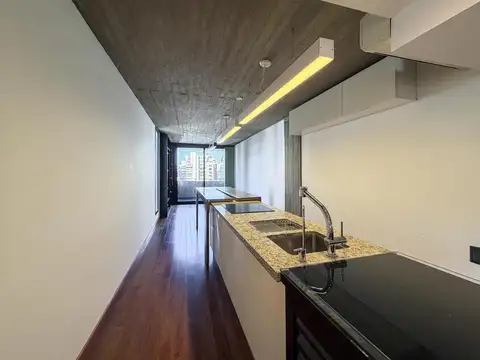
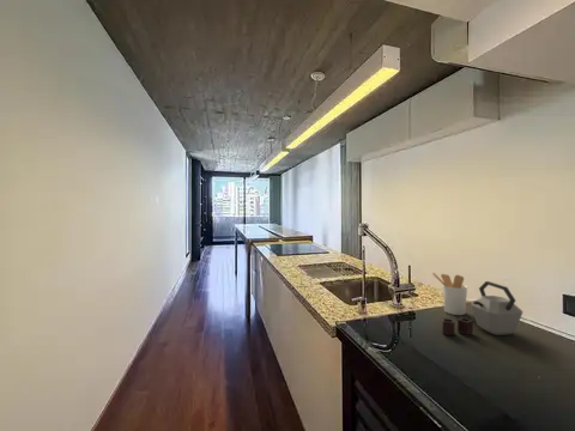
+ kettle (477, 308)
+ utensil holder (448, 291)
